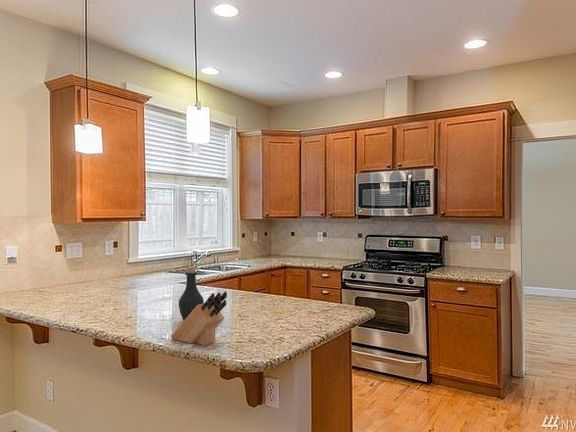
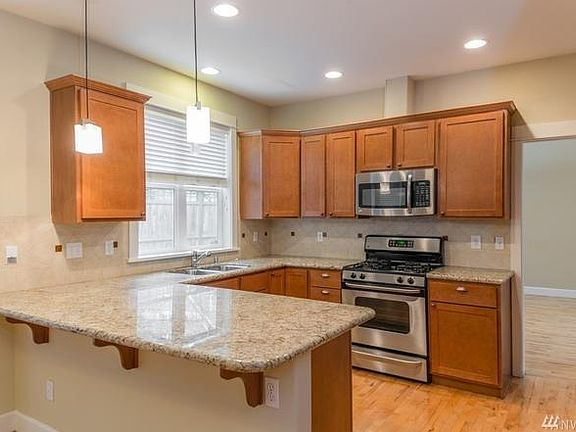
- bottle (191, 294)
- knife block (200, 315)
